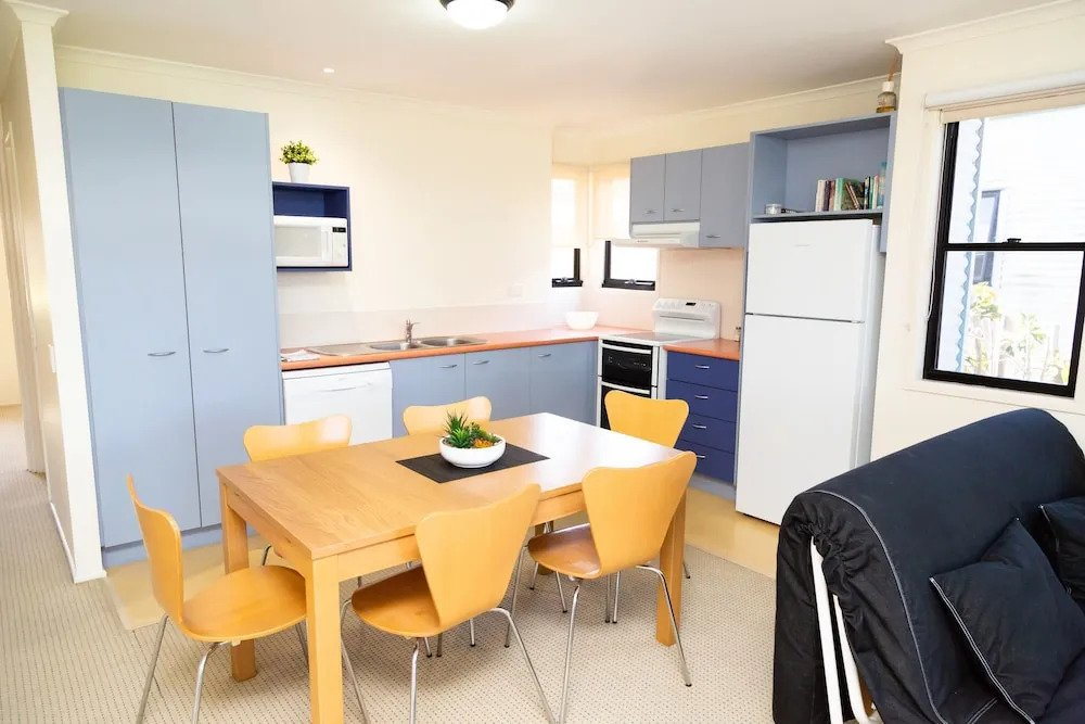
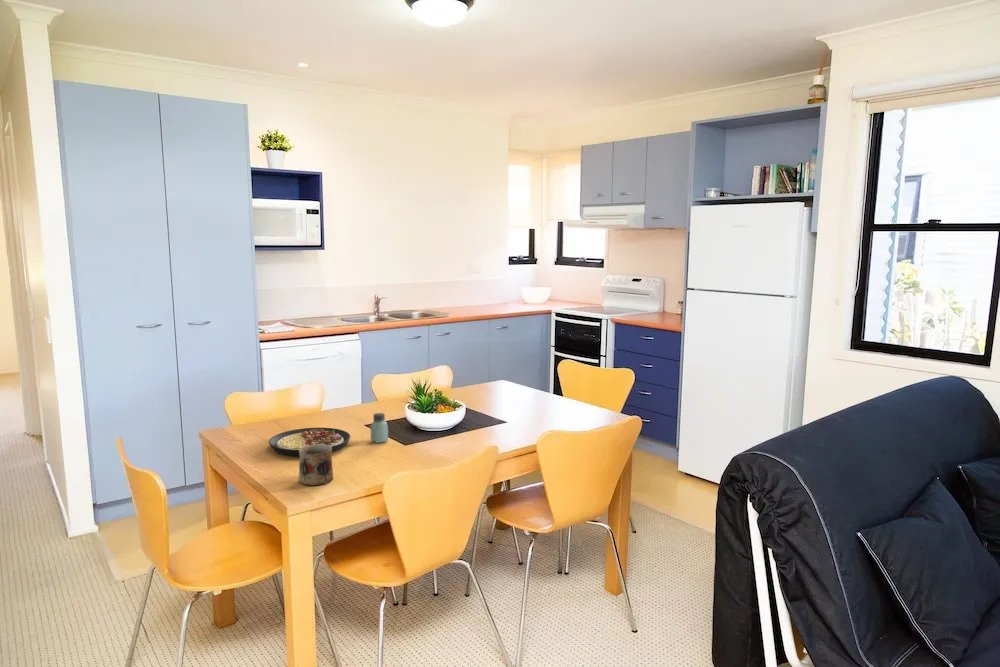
+ mug (315, 463)
+ plate (310, 439)
+ saltshaker (379, 427)
